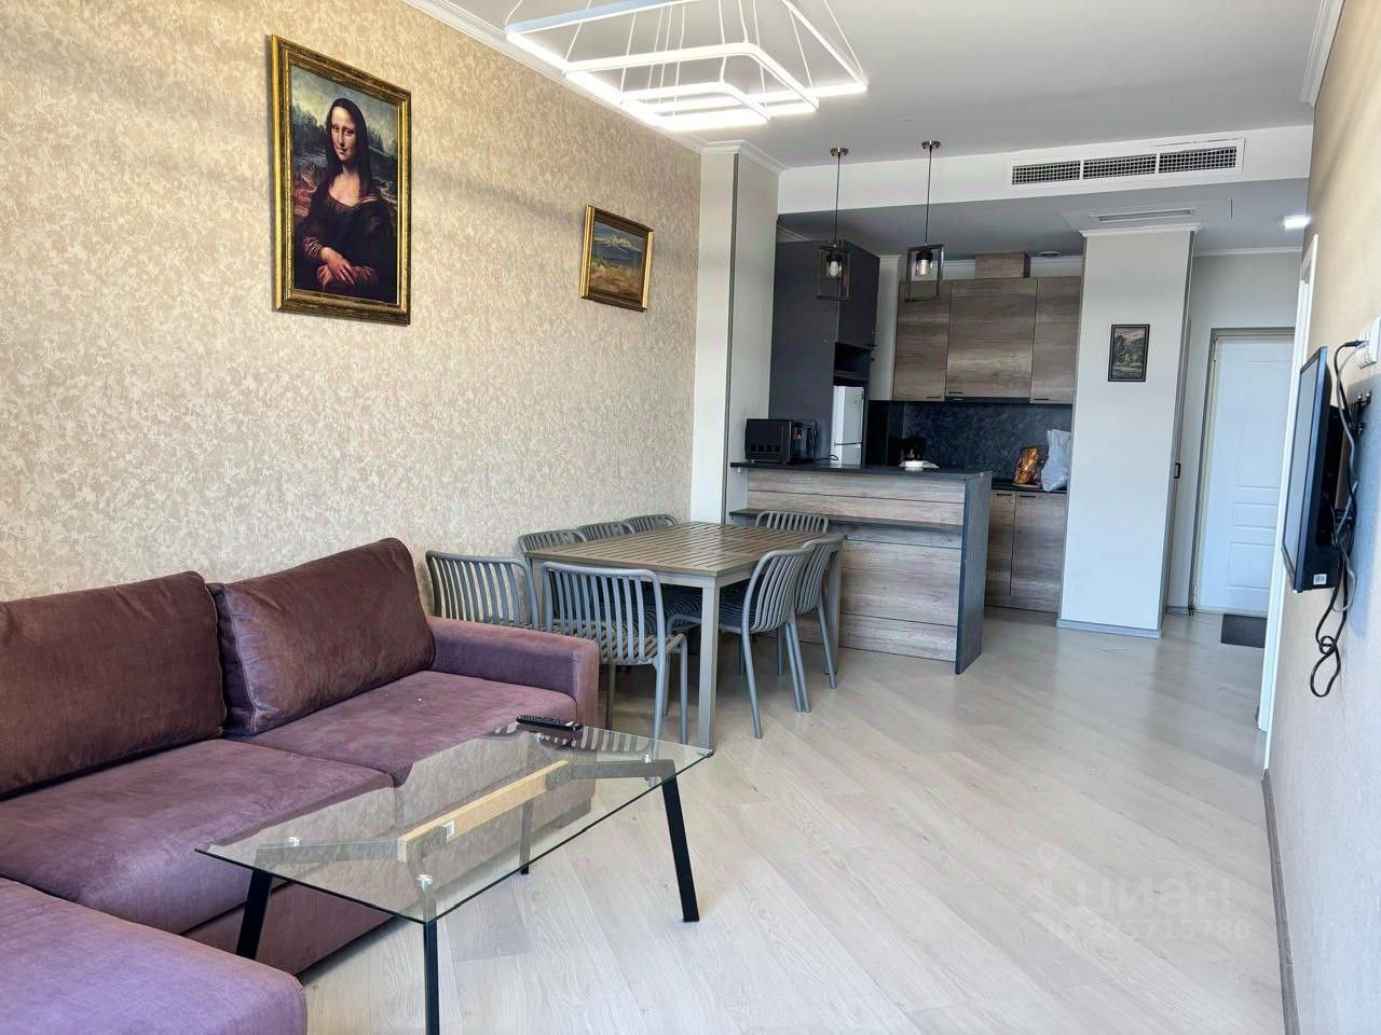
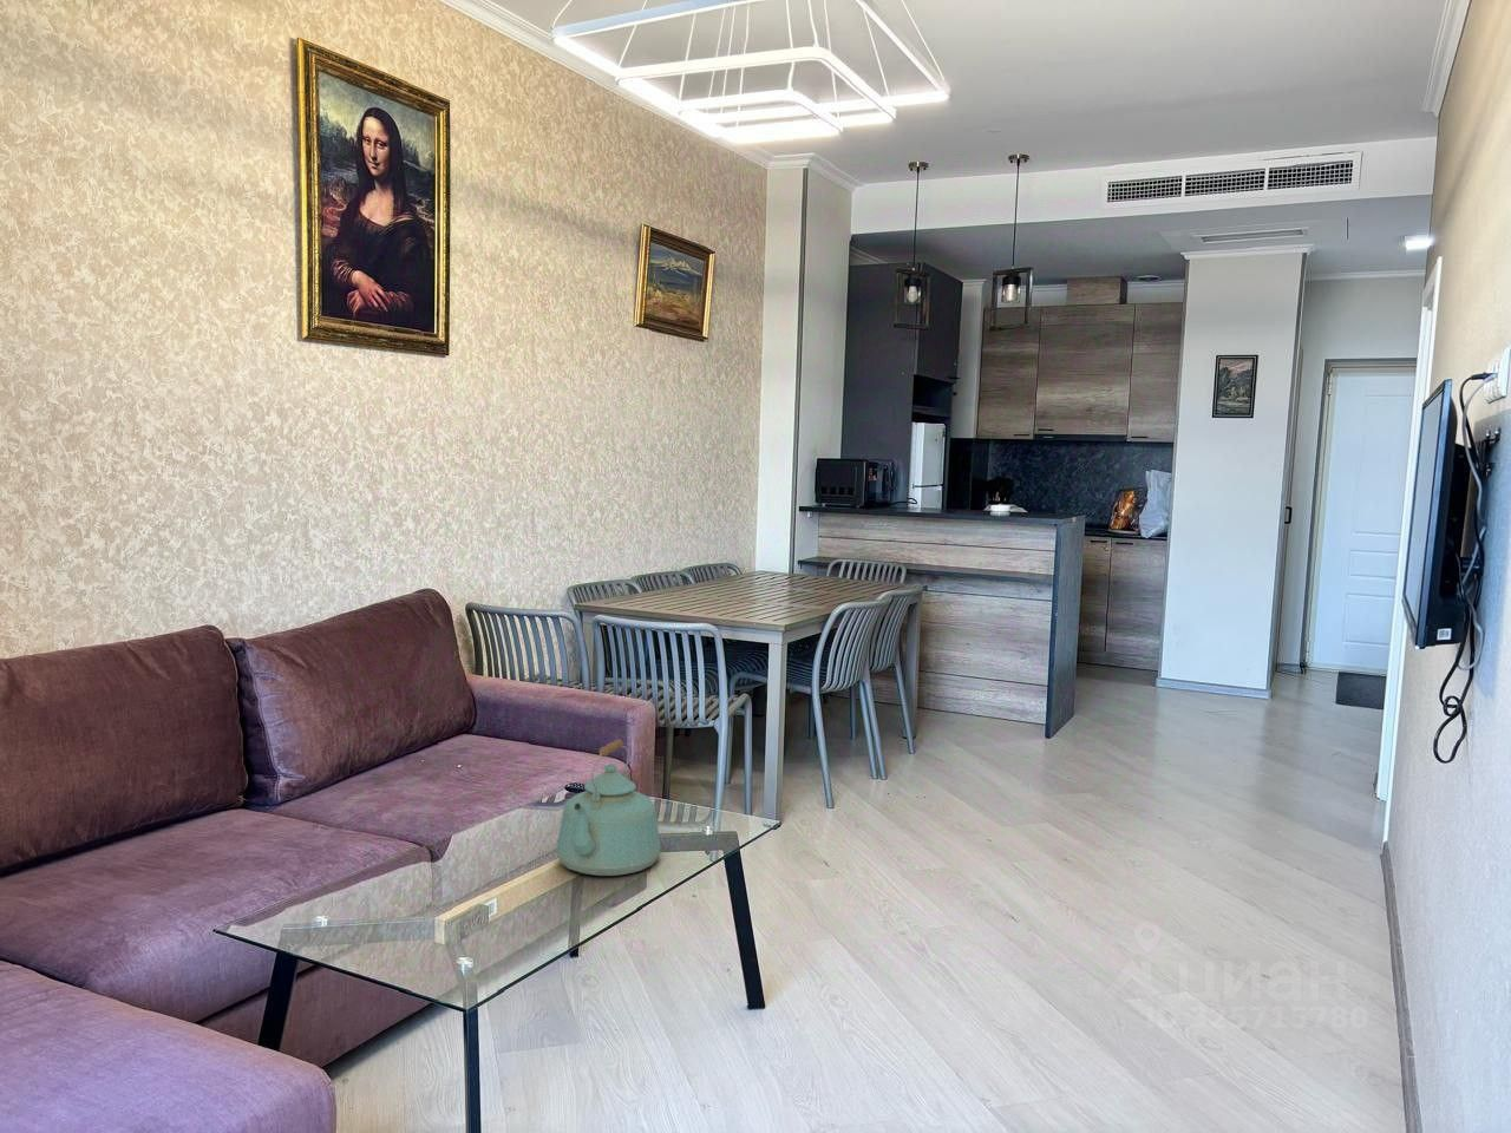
+ kettle (604, 805)
